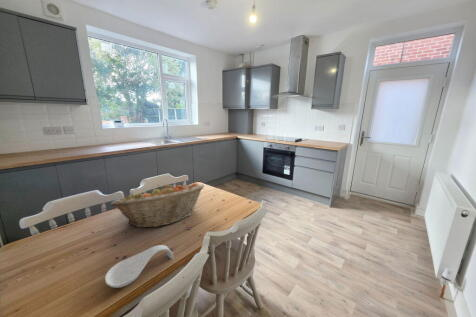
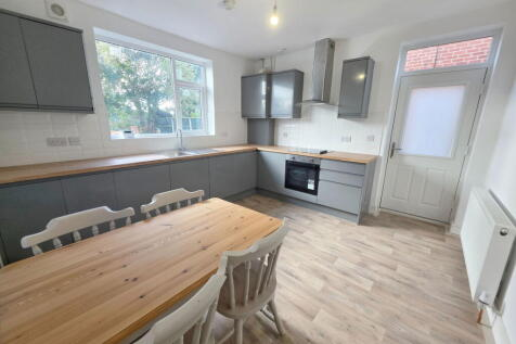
- fruit basket (162, 199)
- spoon rest (141, 262)
